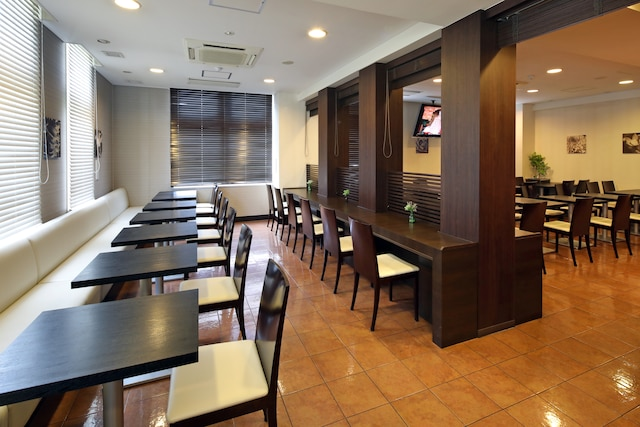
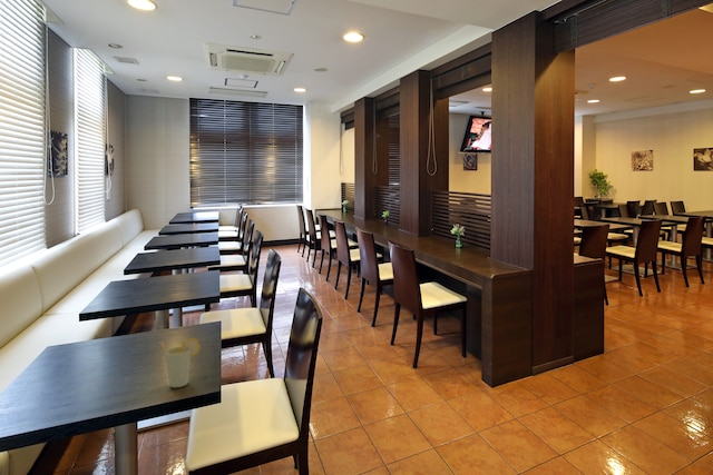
+ cup (180, 360)
